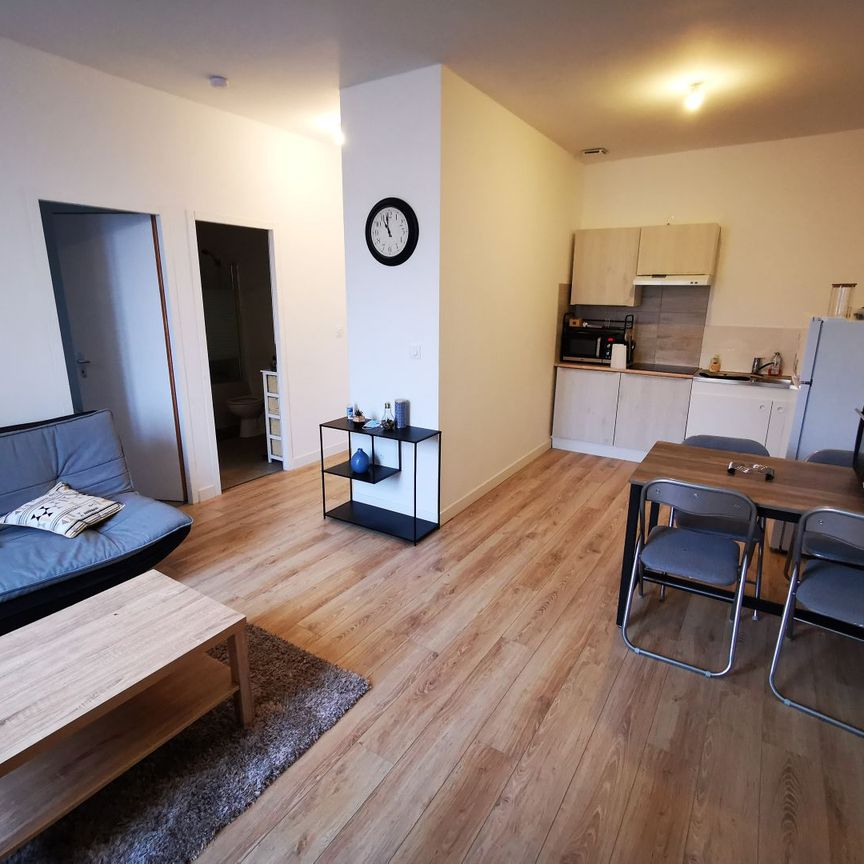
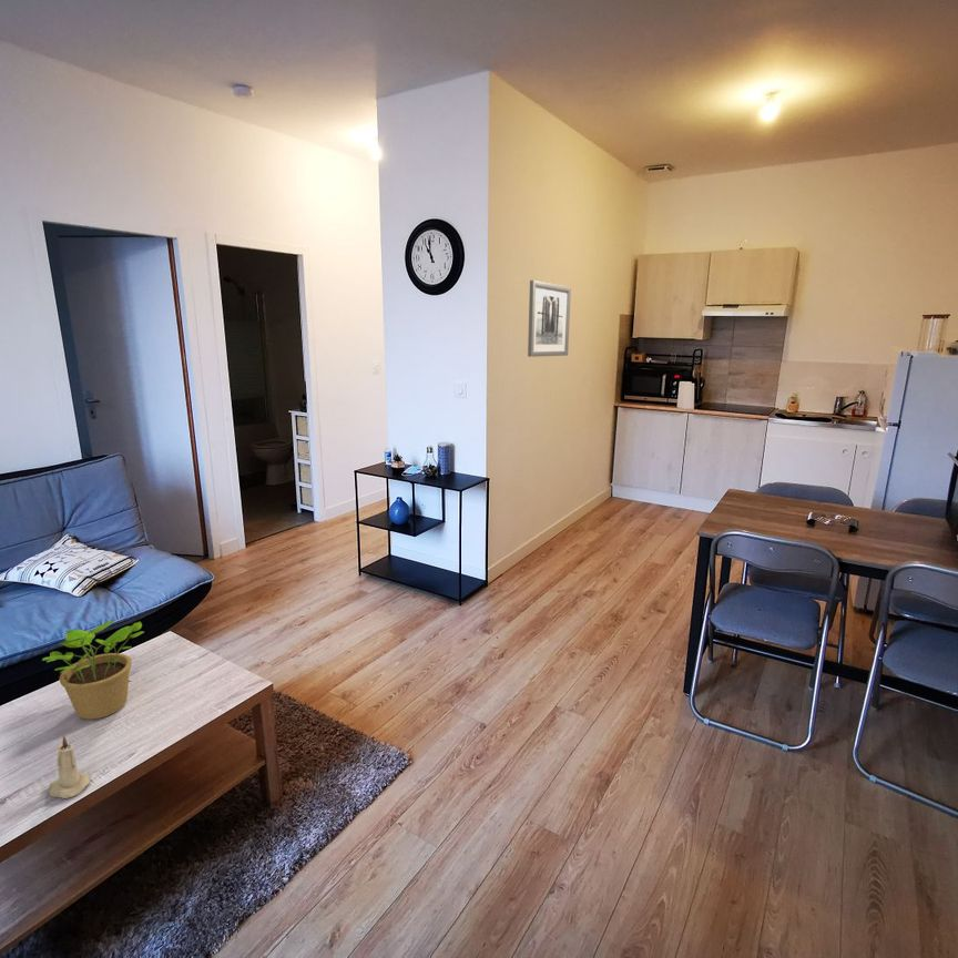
+ potted plant (89, 663)
+ wall art (550, 320)
+ candle (63, 762)
